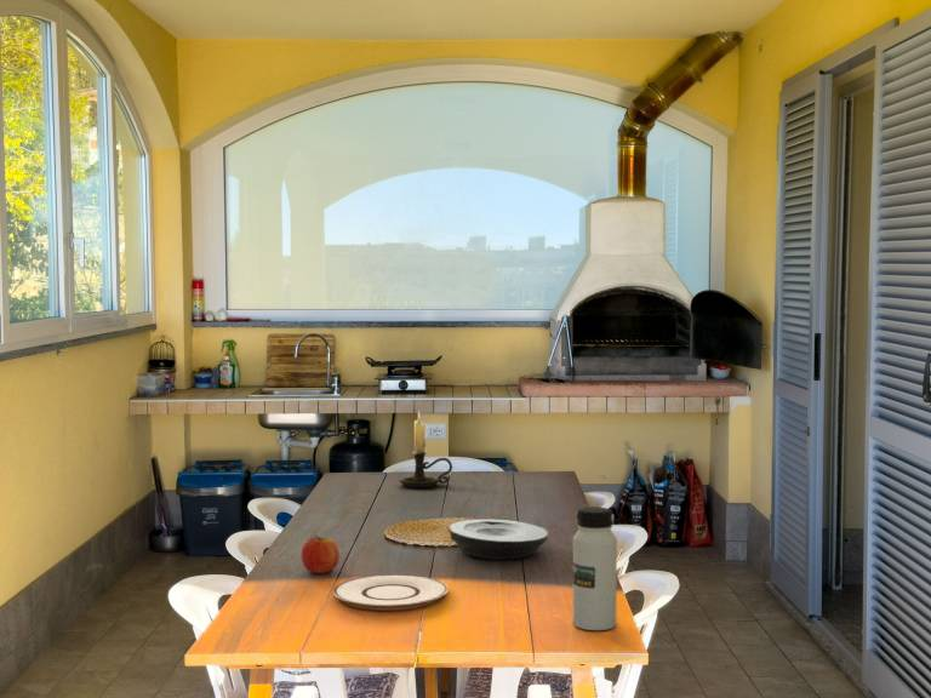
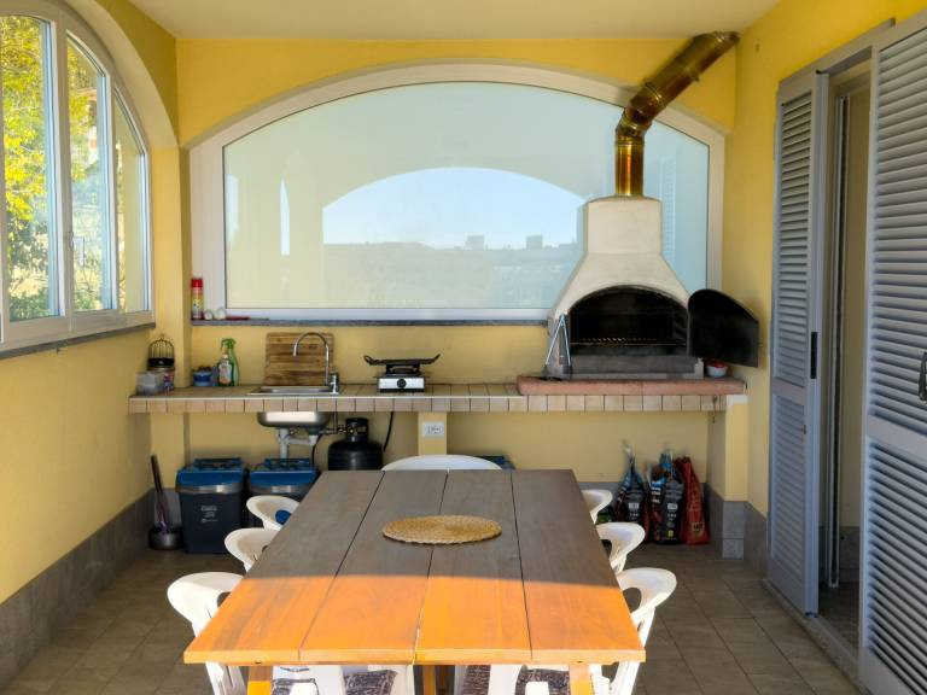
- plate (390, 591)
- candle holder (424, 446)
- fruit (320, 553)
- water bottle (594, 566)
- plate (498, 539)
